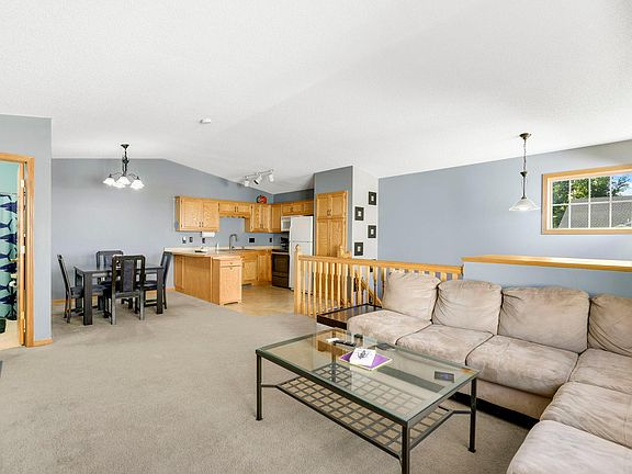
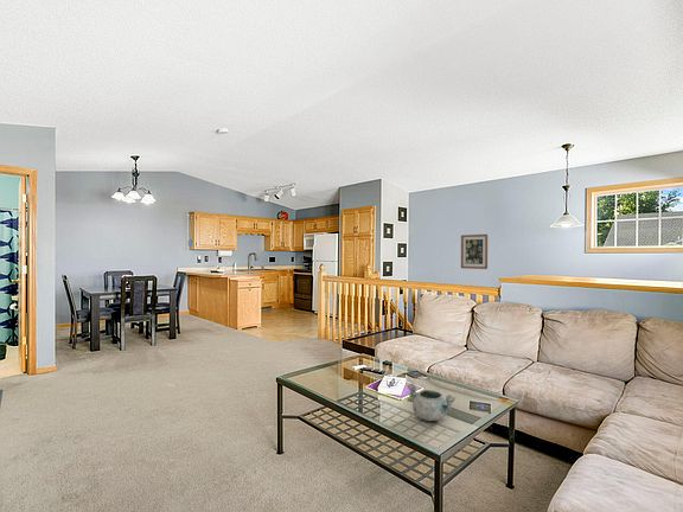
+ wall art (473, 251)
+ decorative bowl (430, 403)
